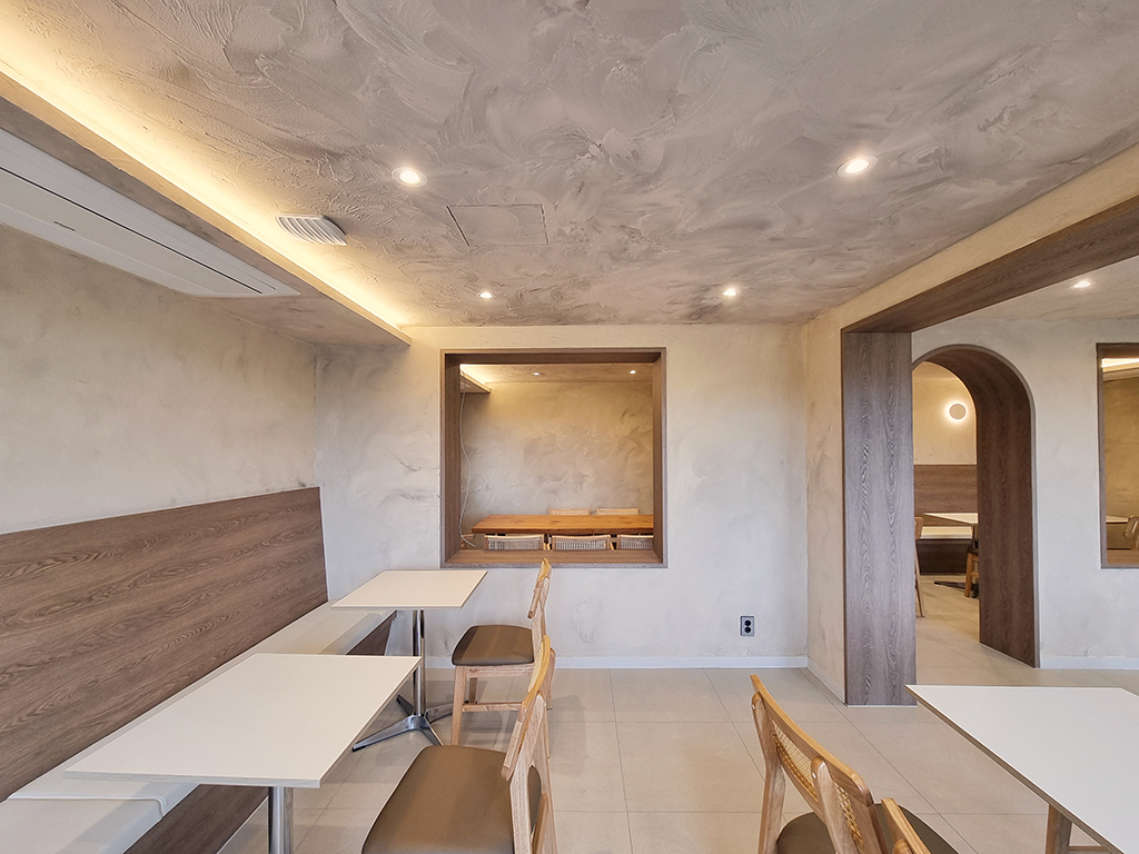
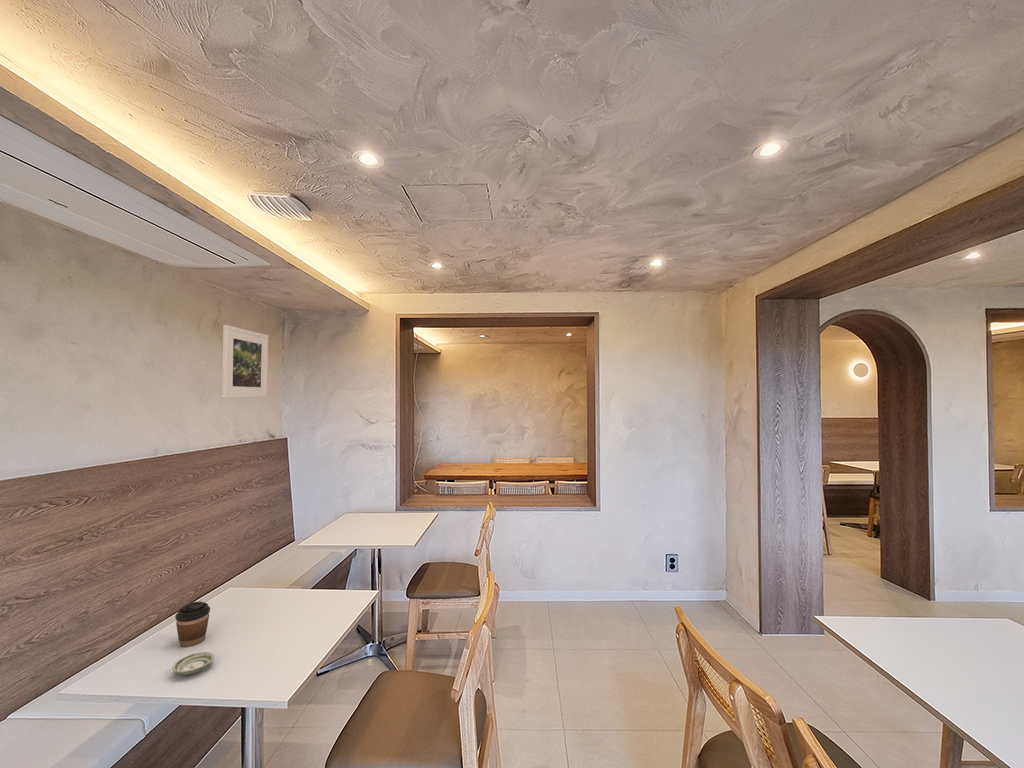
+ saucer (193, 665)
+ coffee cup (192, 621)
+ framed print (246, 364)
